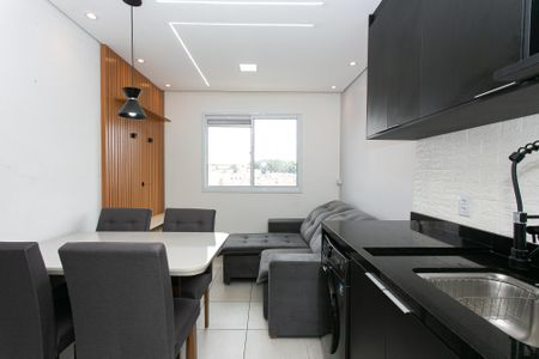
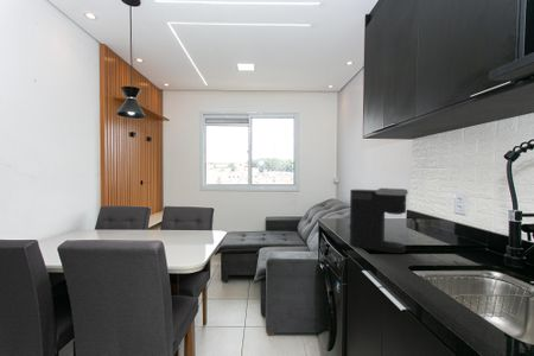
+ coffee maker (376, 218)
